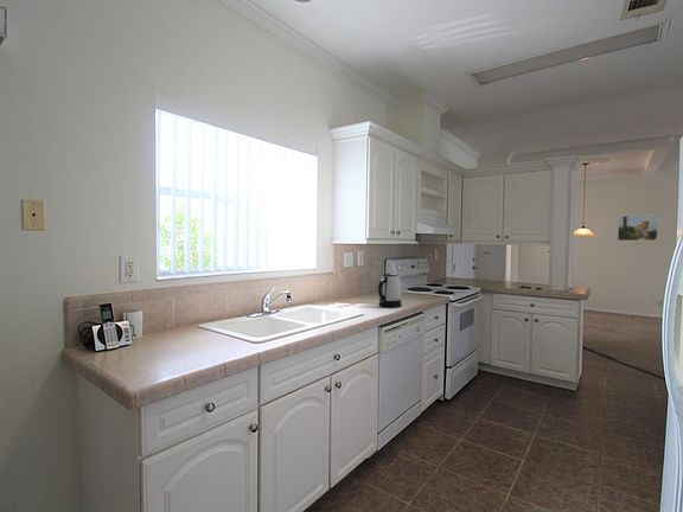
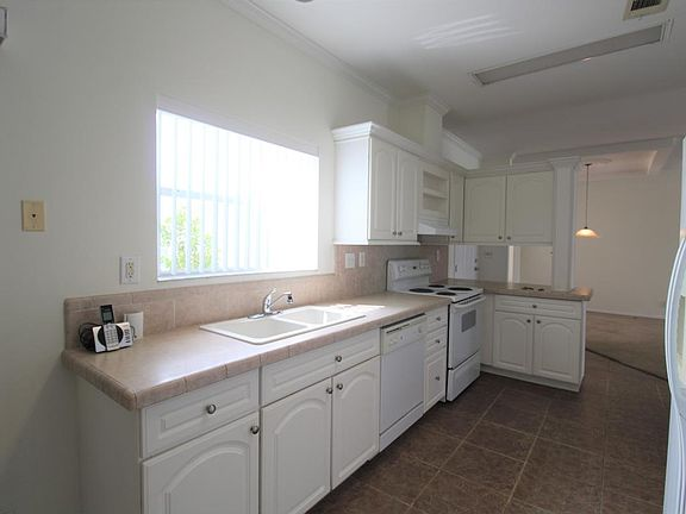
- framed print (637, 228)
- kettle (388, 289)
